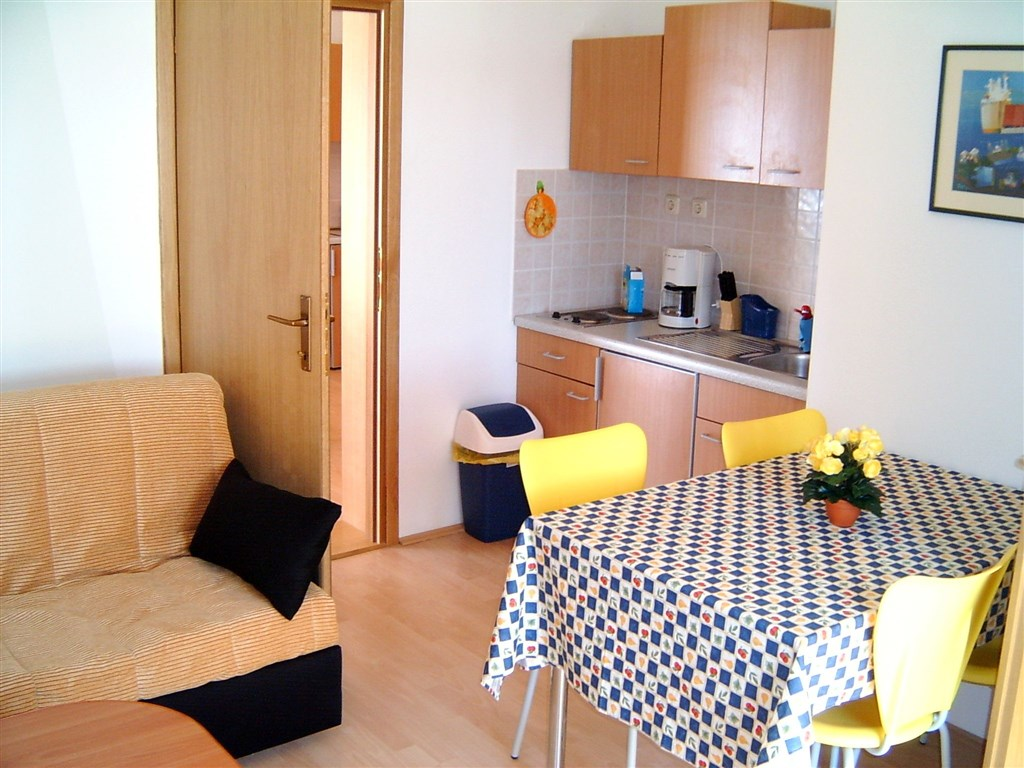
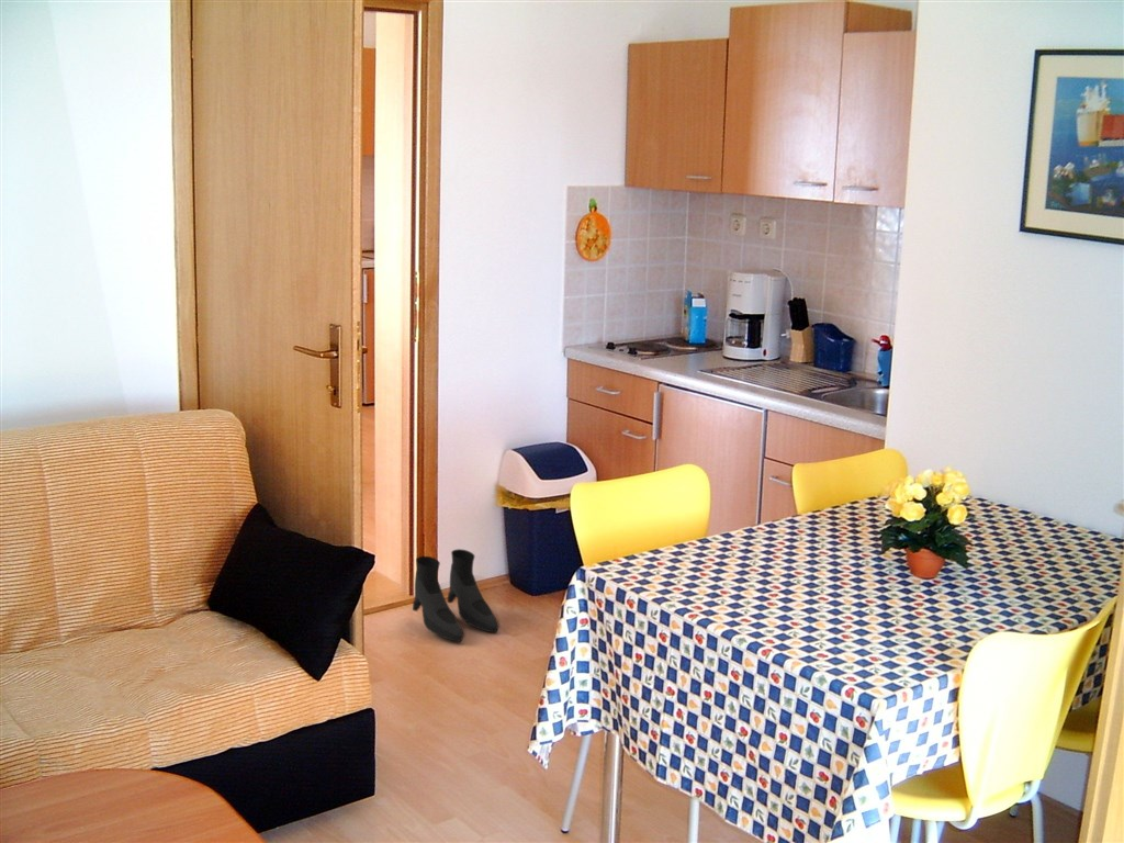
+ boots (454, 591)
